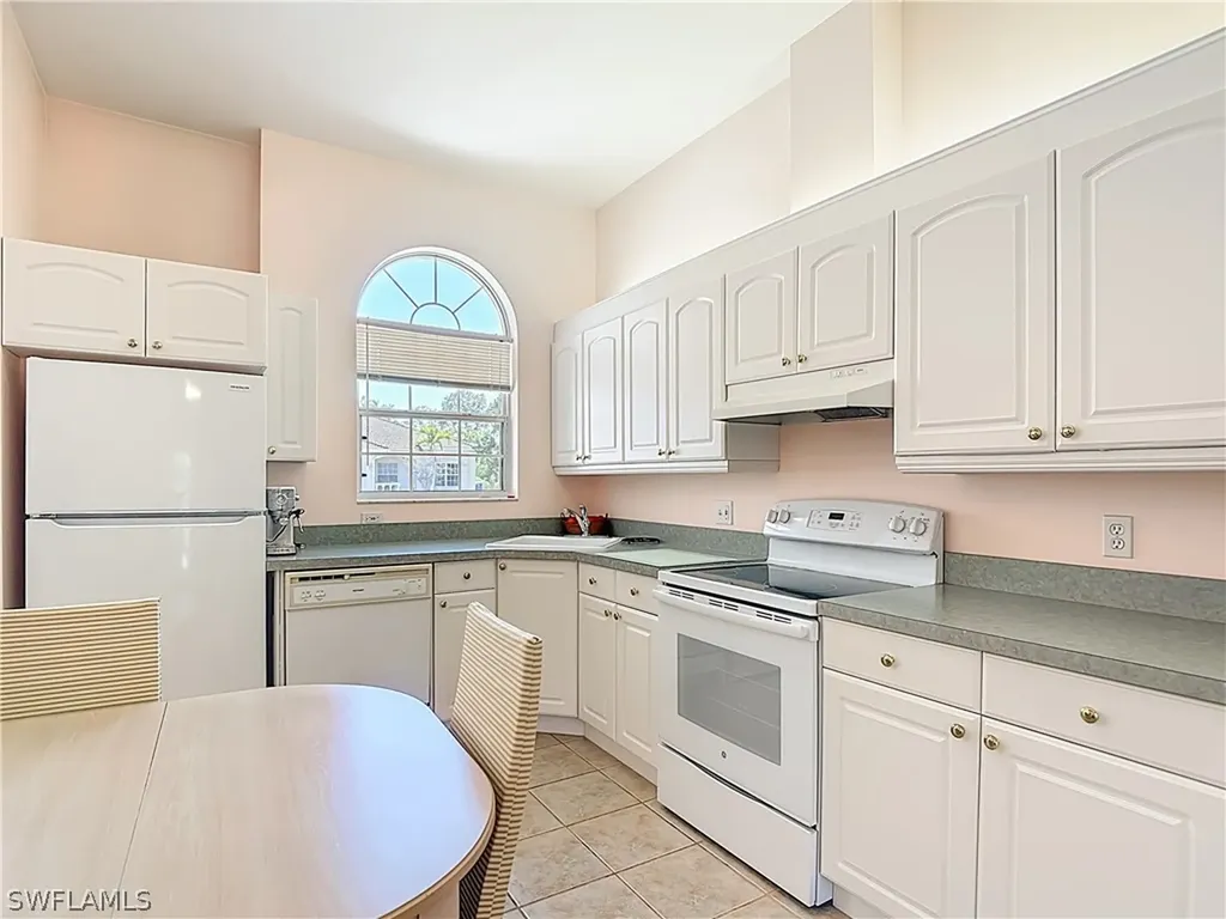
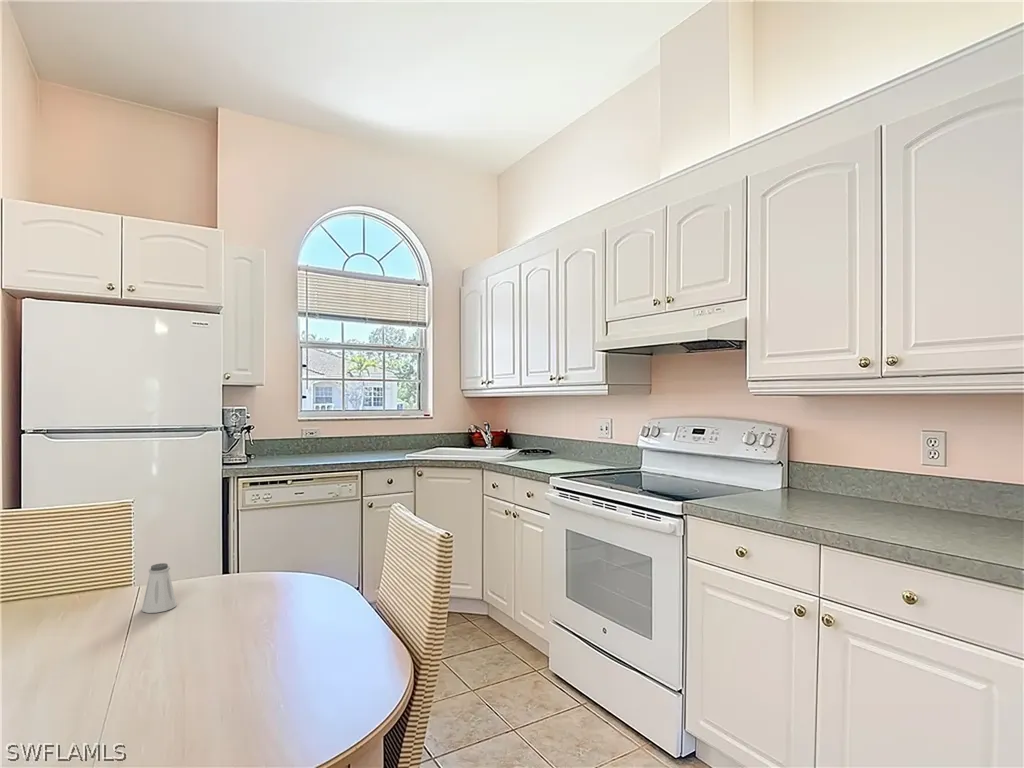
+ saltshaker (159, 586)
